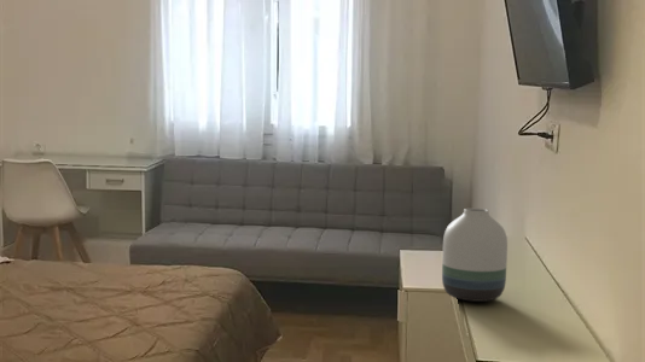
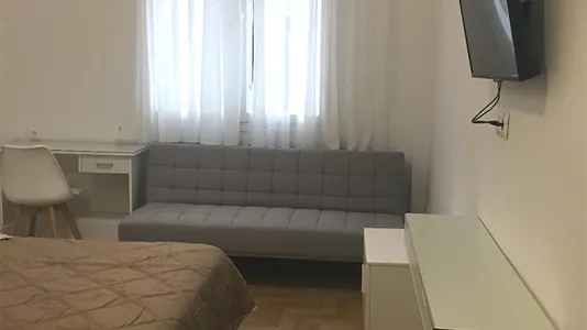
- vase (473, 253)
